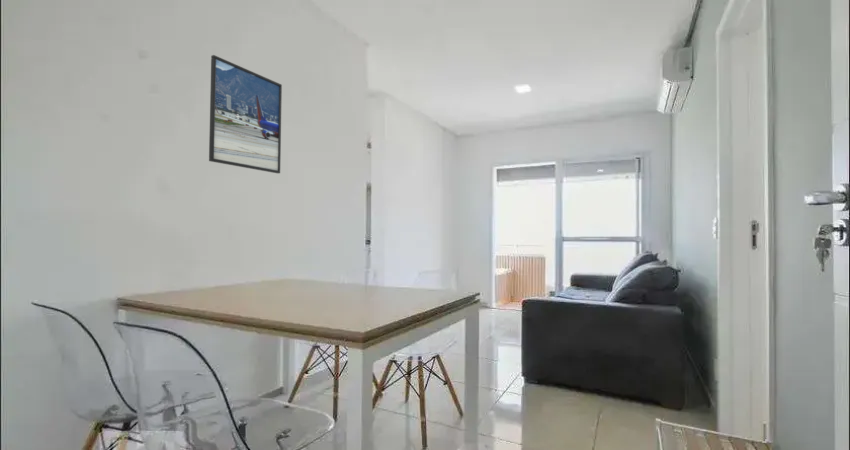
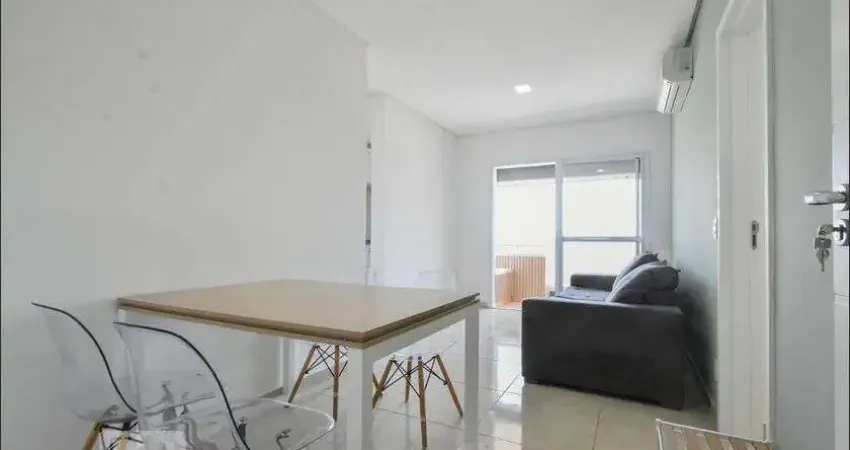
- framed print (248, 119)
